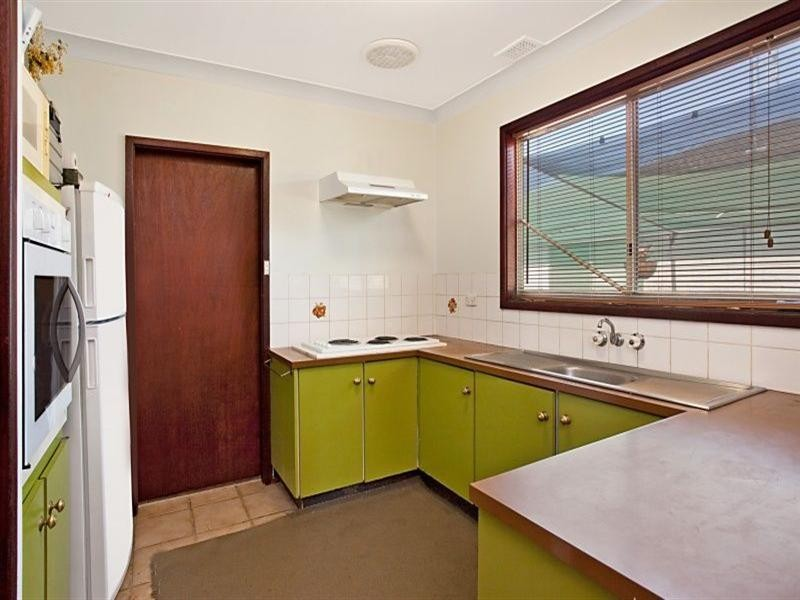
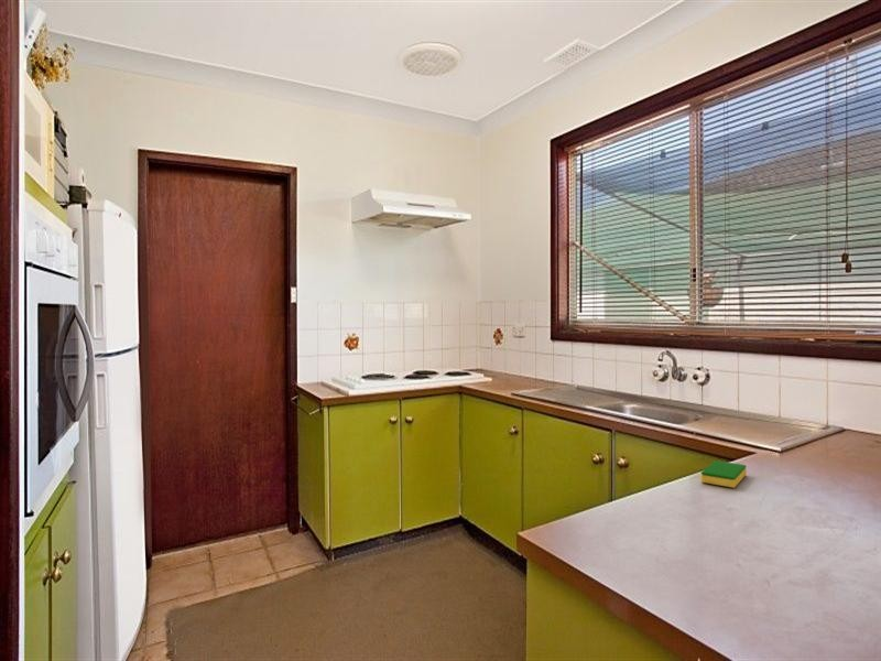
+ dish sponge (724, 473)
